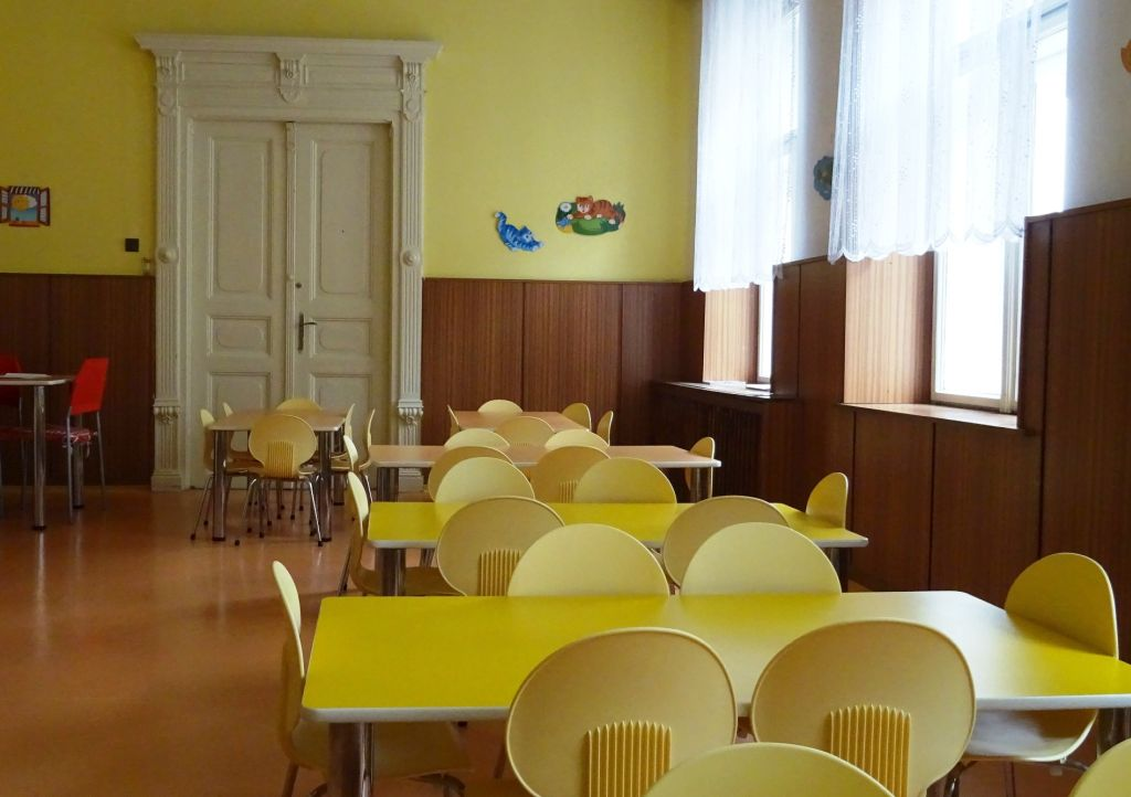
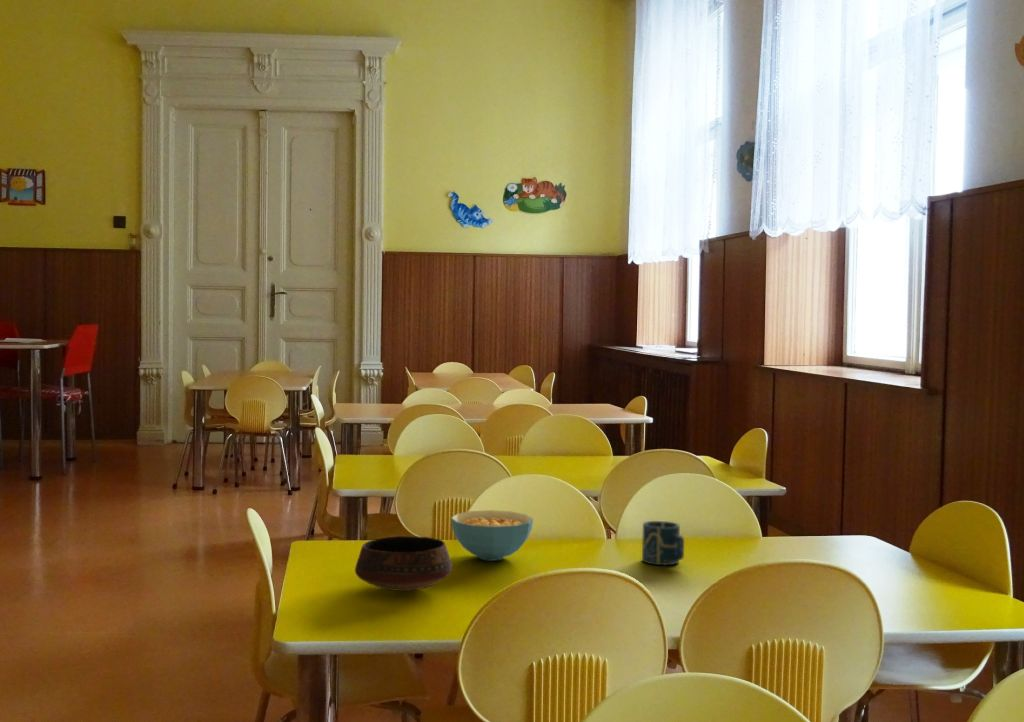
+ bowl (403, 565)
+ cereal bowl (491, 537)
+ cup (664, 544)
